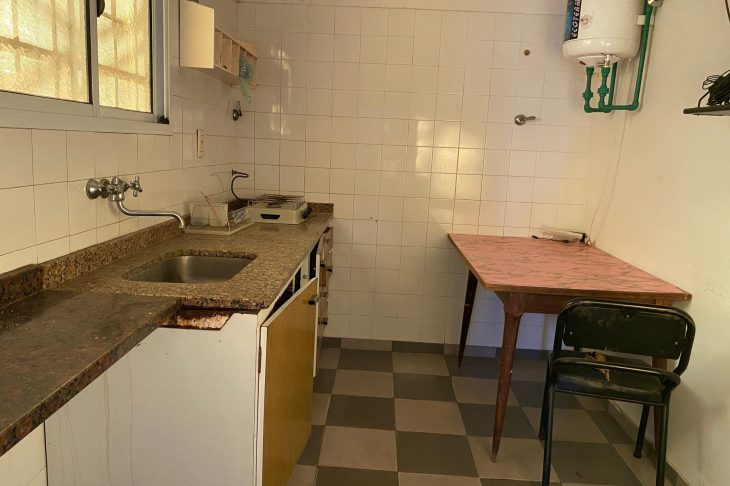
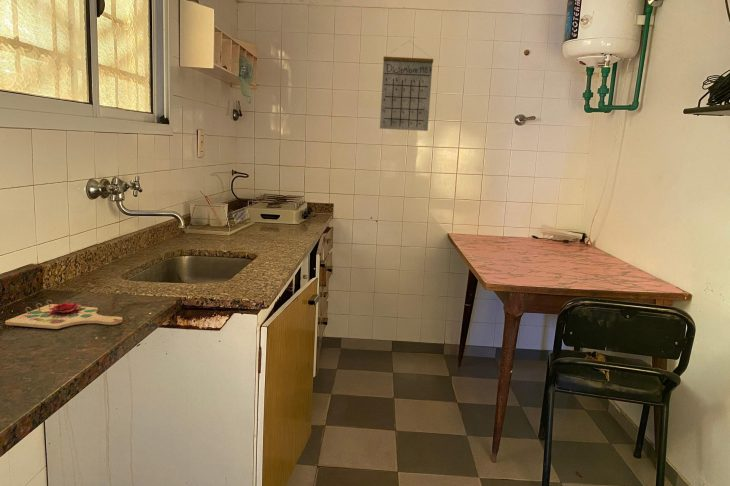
+ calendar (406, 85)
+ cutting board (74, 313)
